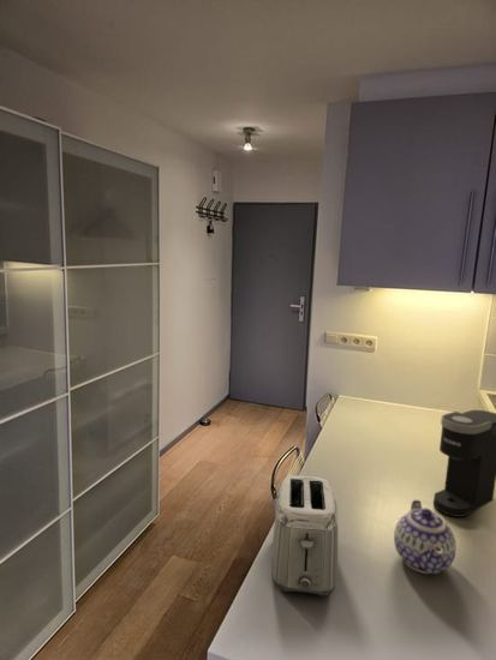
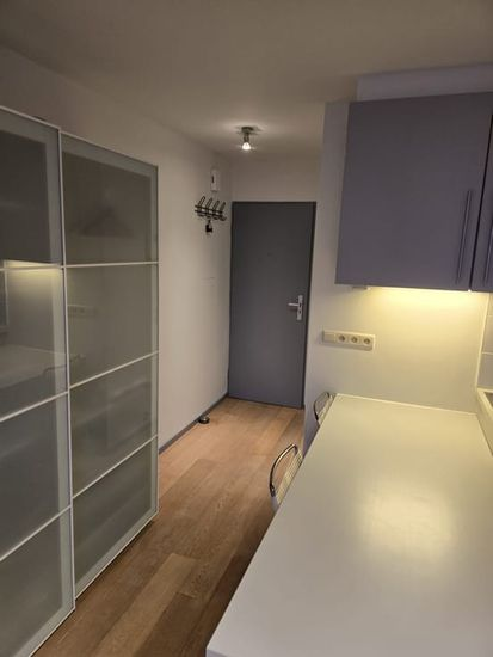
- toaster (305, 526)
- teapot (424, 535)
- coffee maker (467, 458)
